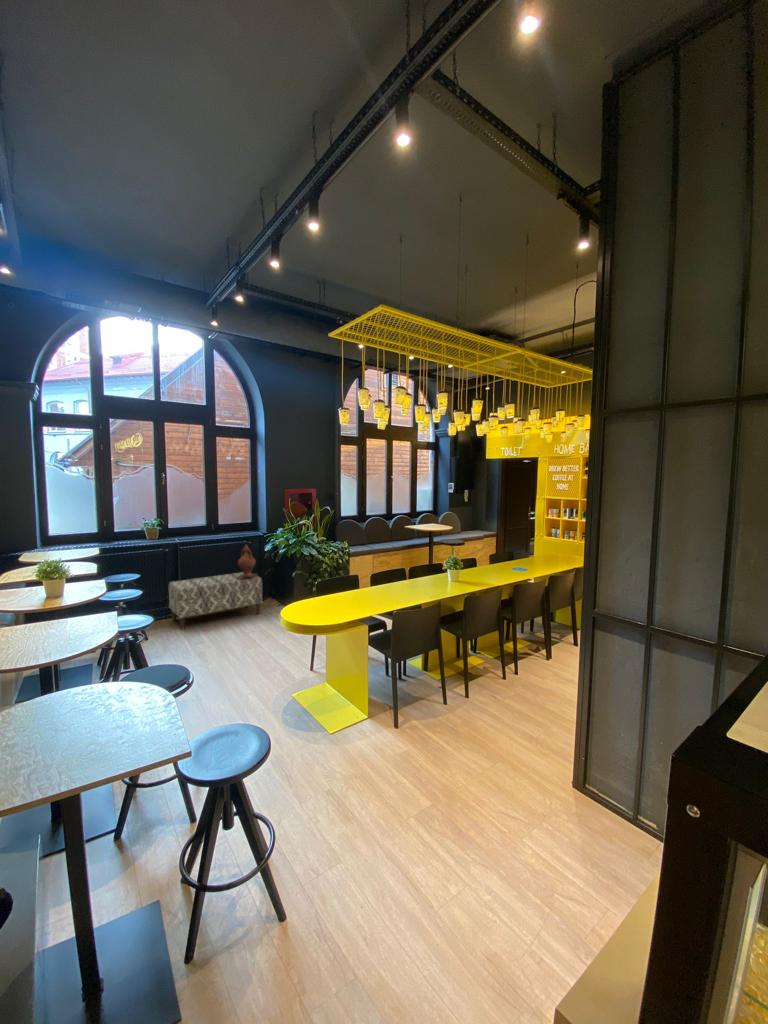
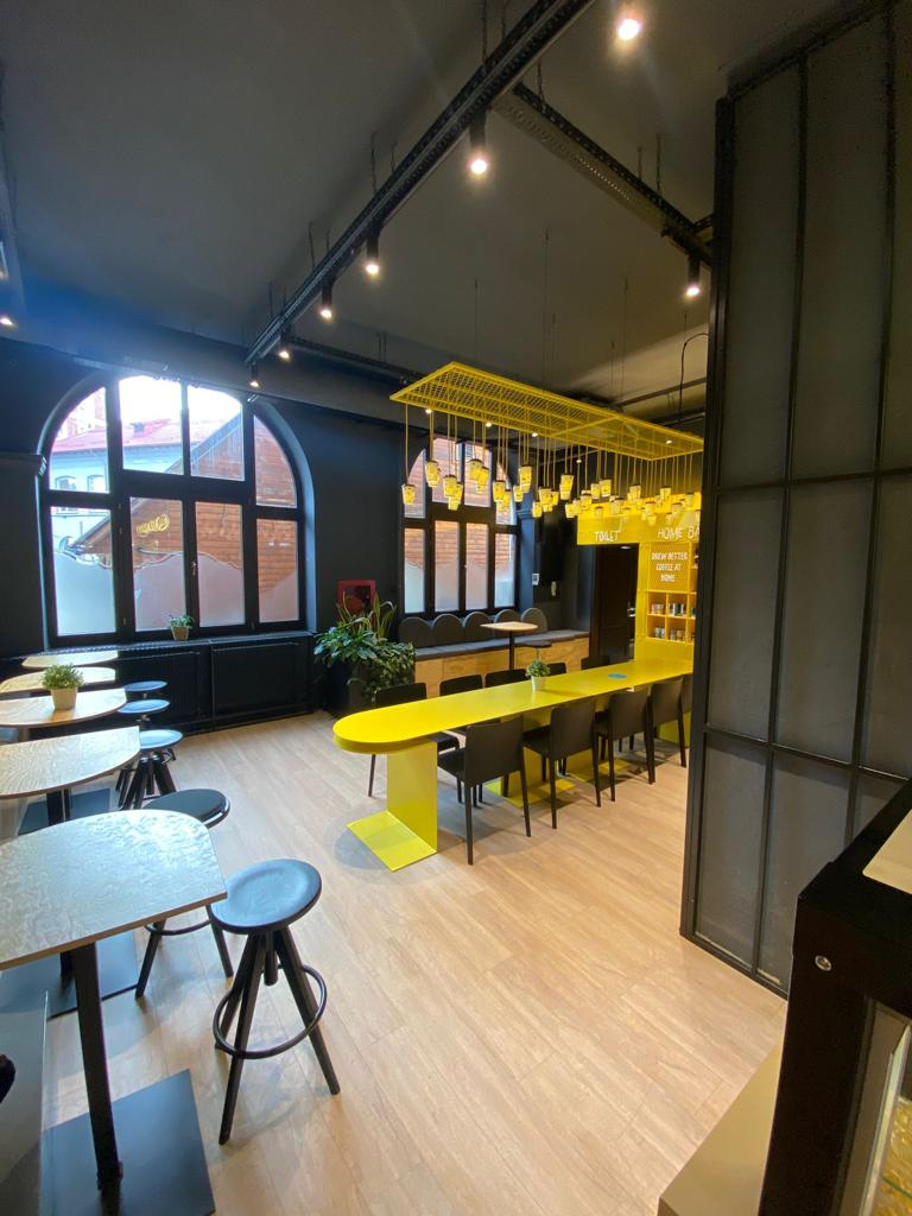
- lidded ewer (247, 560)
- bench (217, 598)
